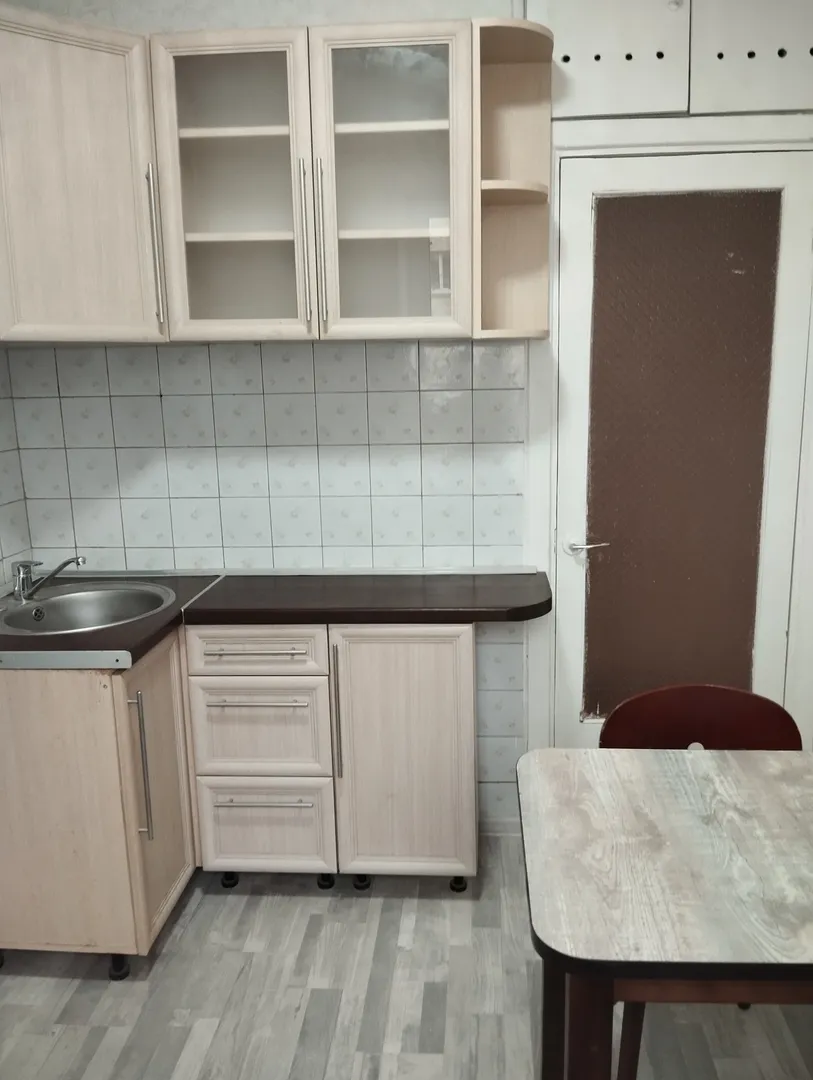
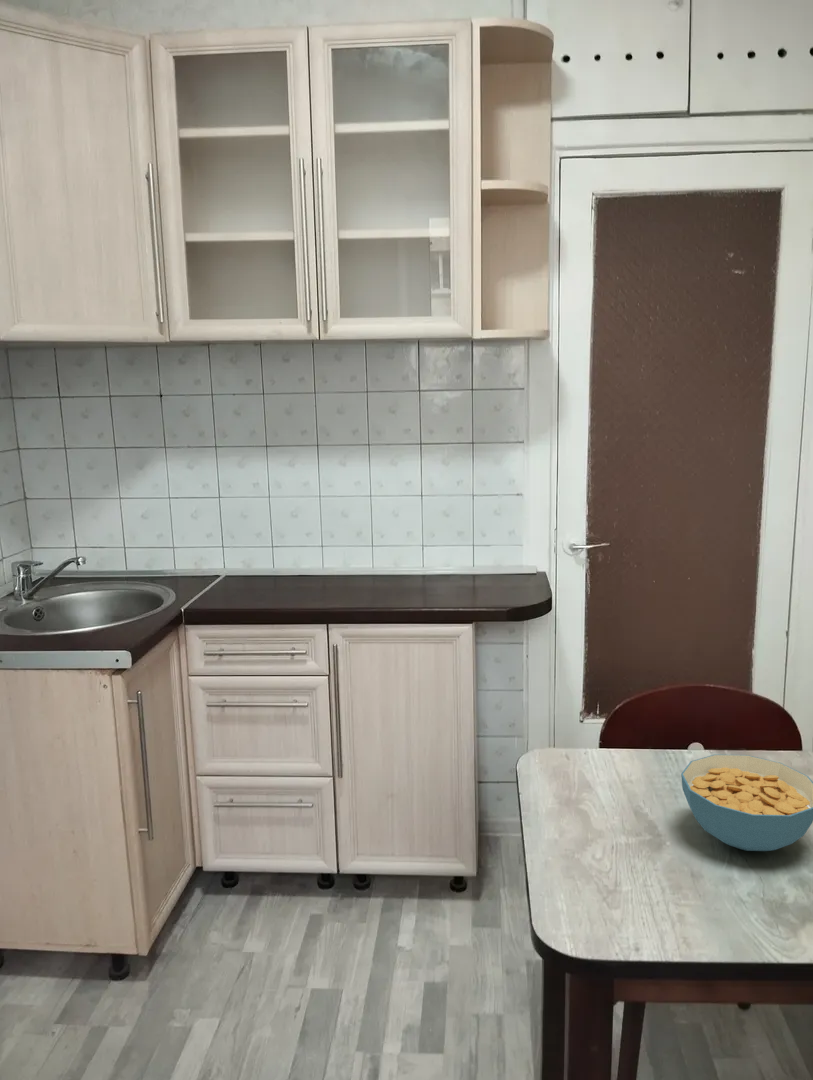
+ cereal bowl (747, 811)
